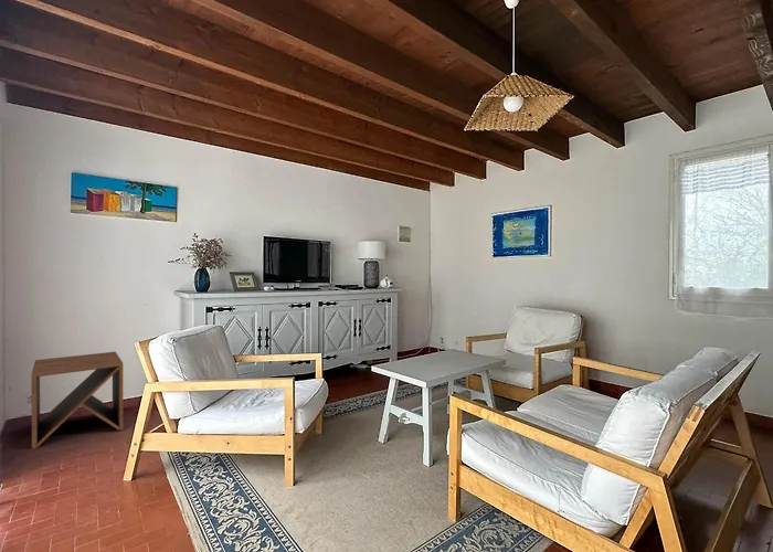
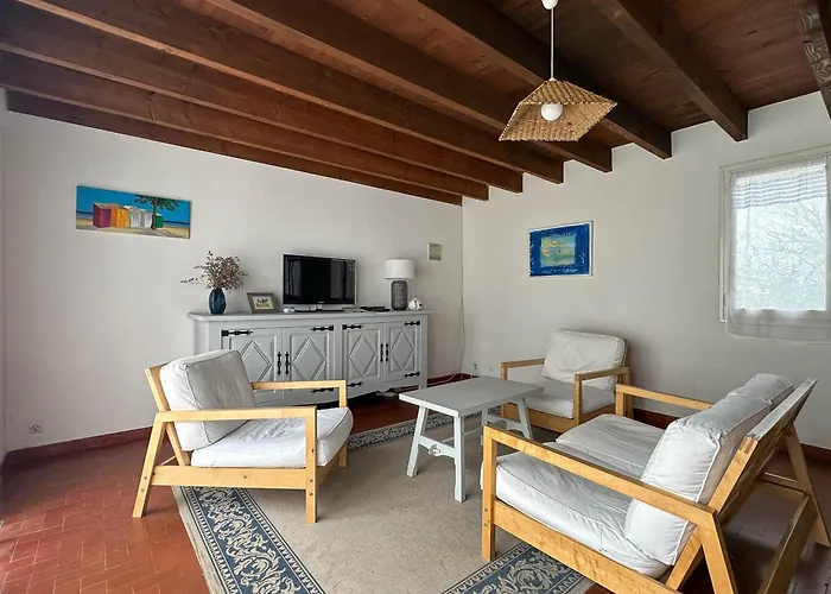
- side table (78, 394)
